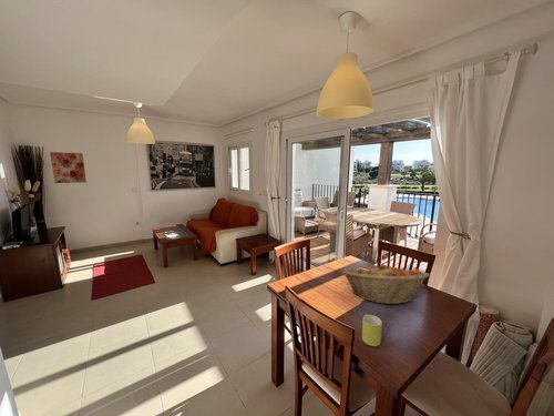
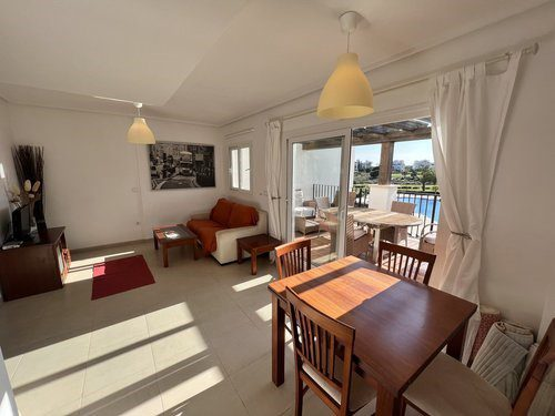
- fruit basket (382, 278)
- wall art (69, 168)
- mug (370, 327)
